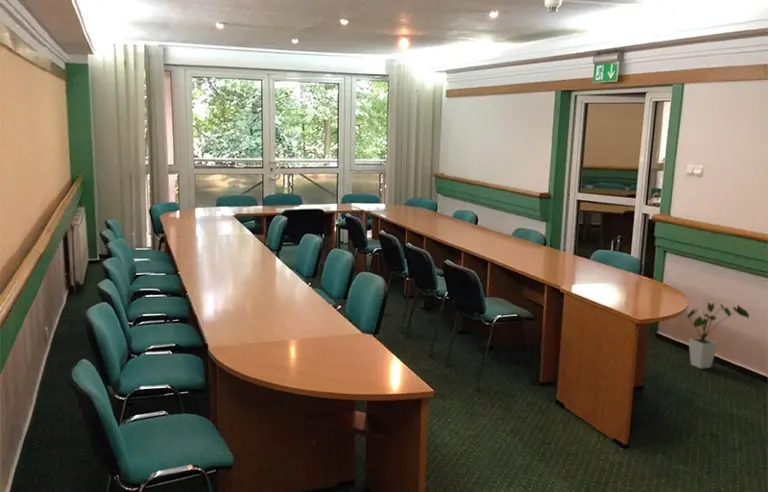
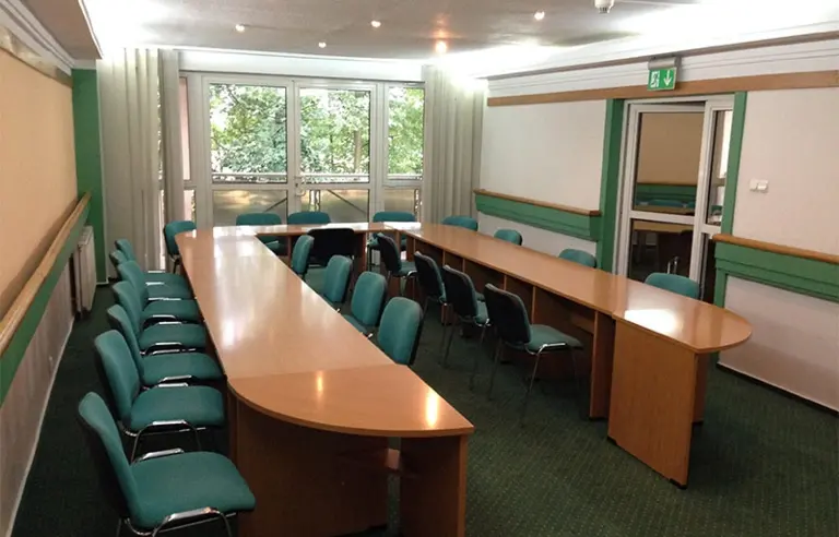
- house plant (707, 334)
